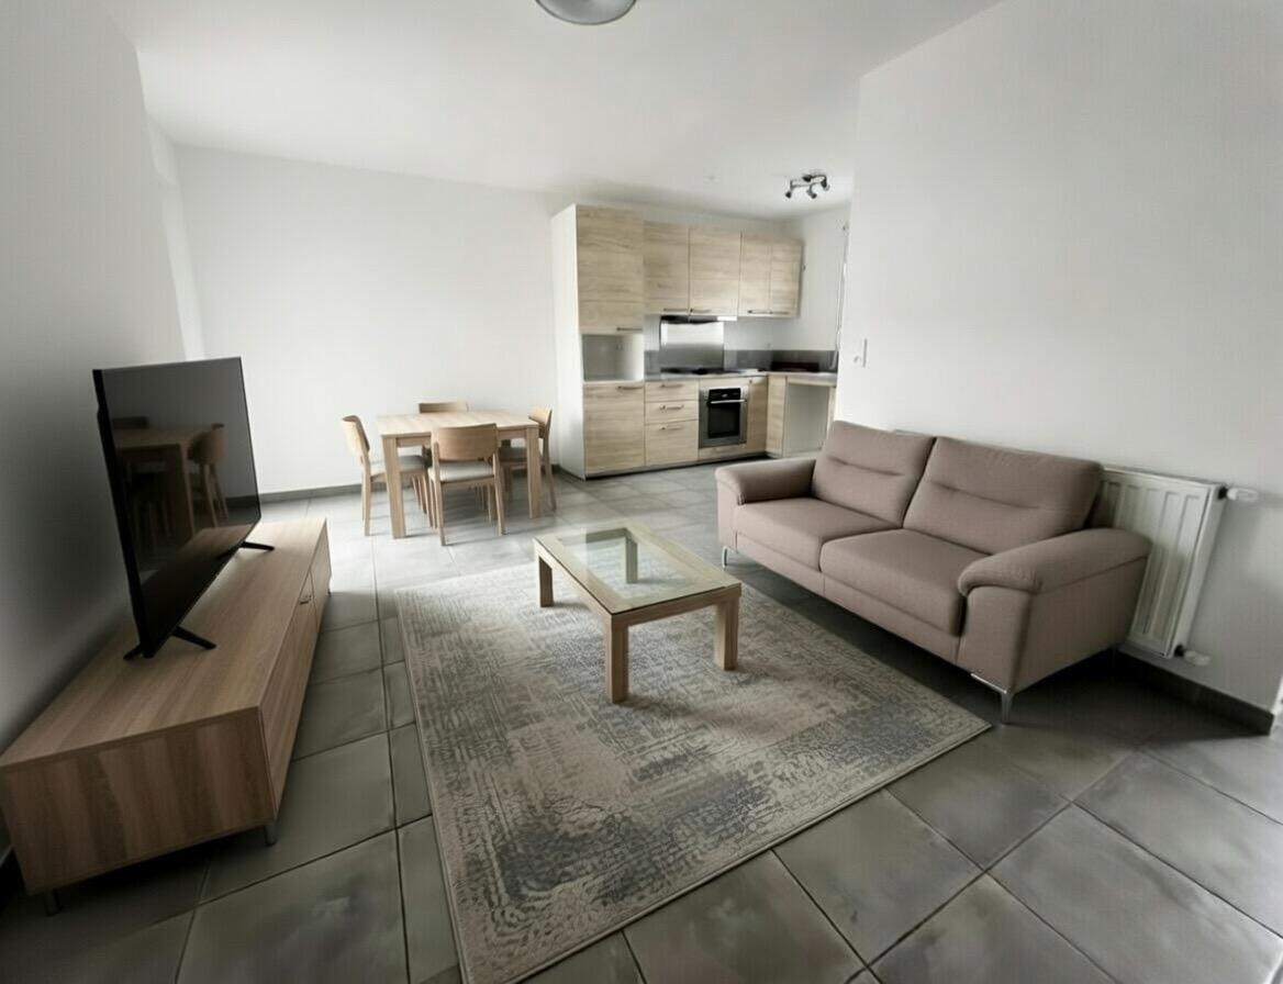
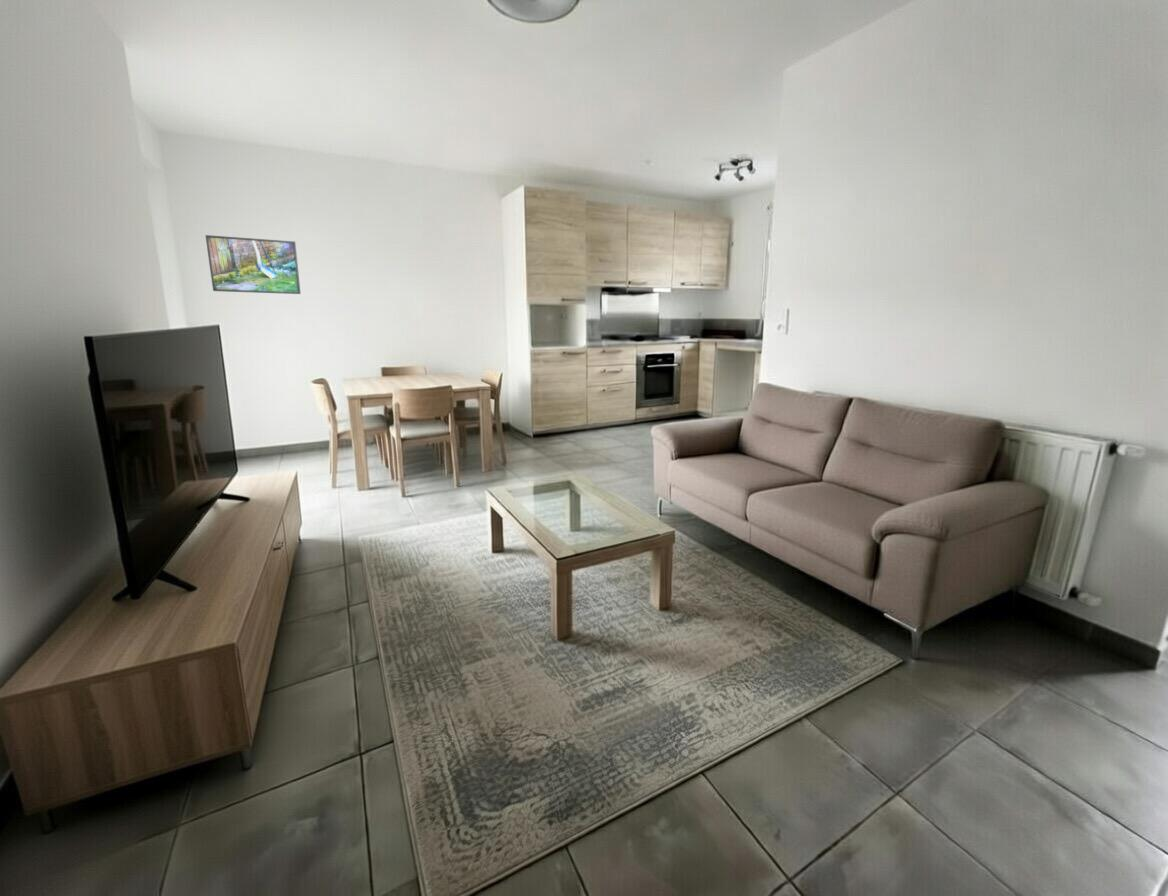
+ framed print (255, 265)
